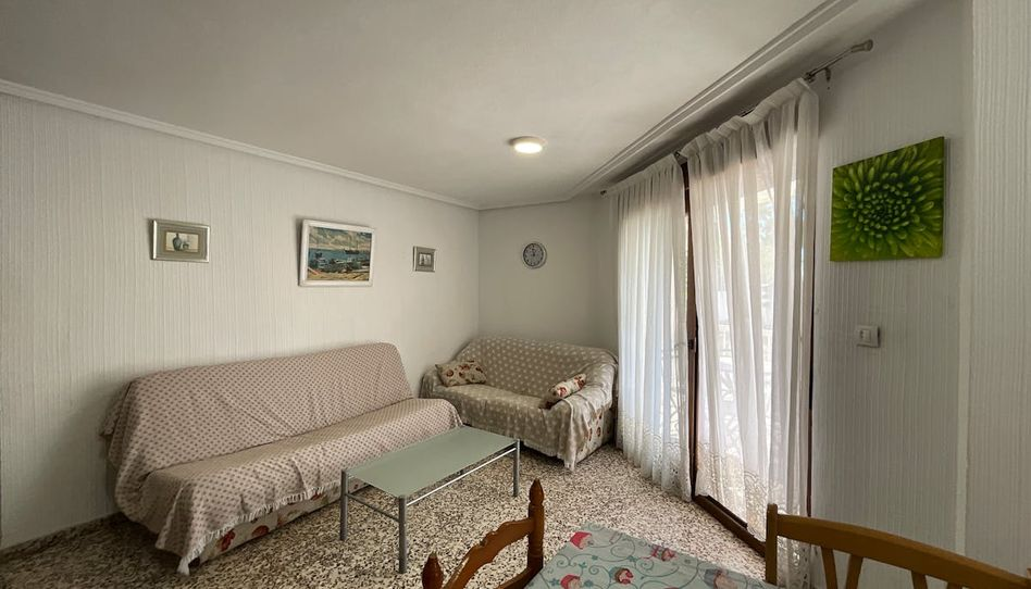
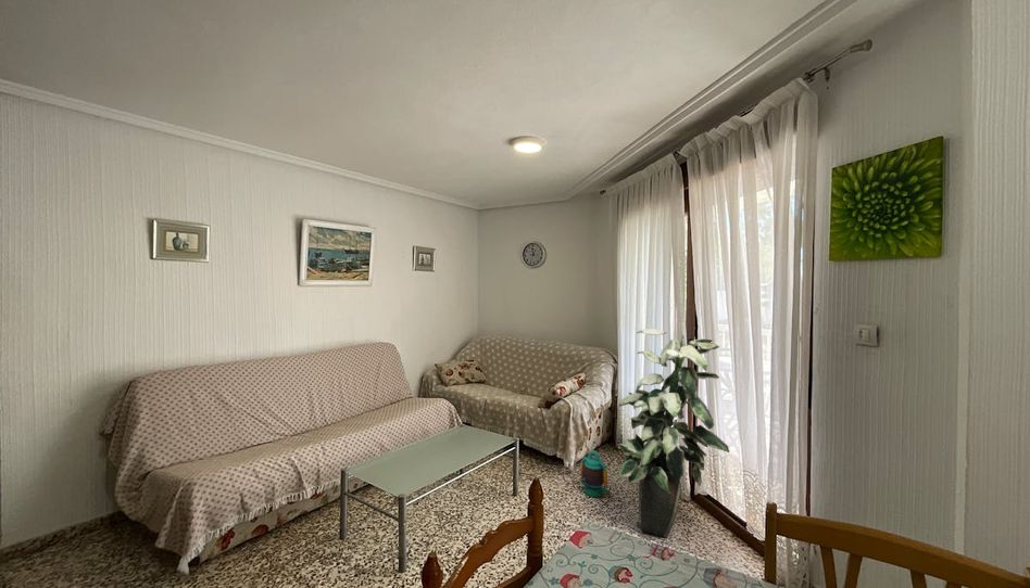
+ lantern (593, 471)
+ indoor plant (663, 427)
